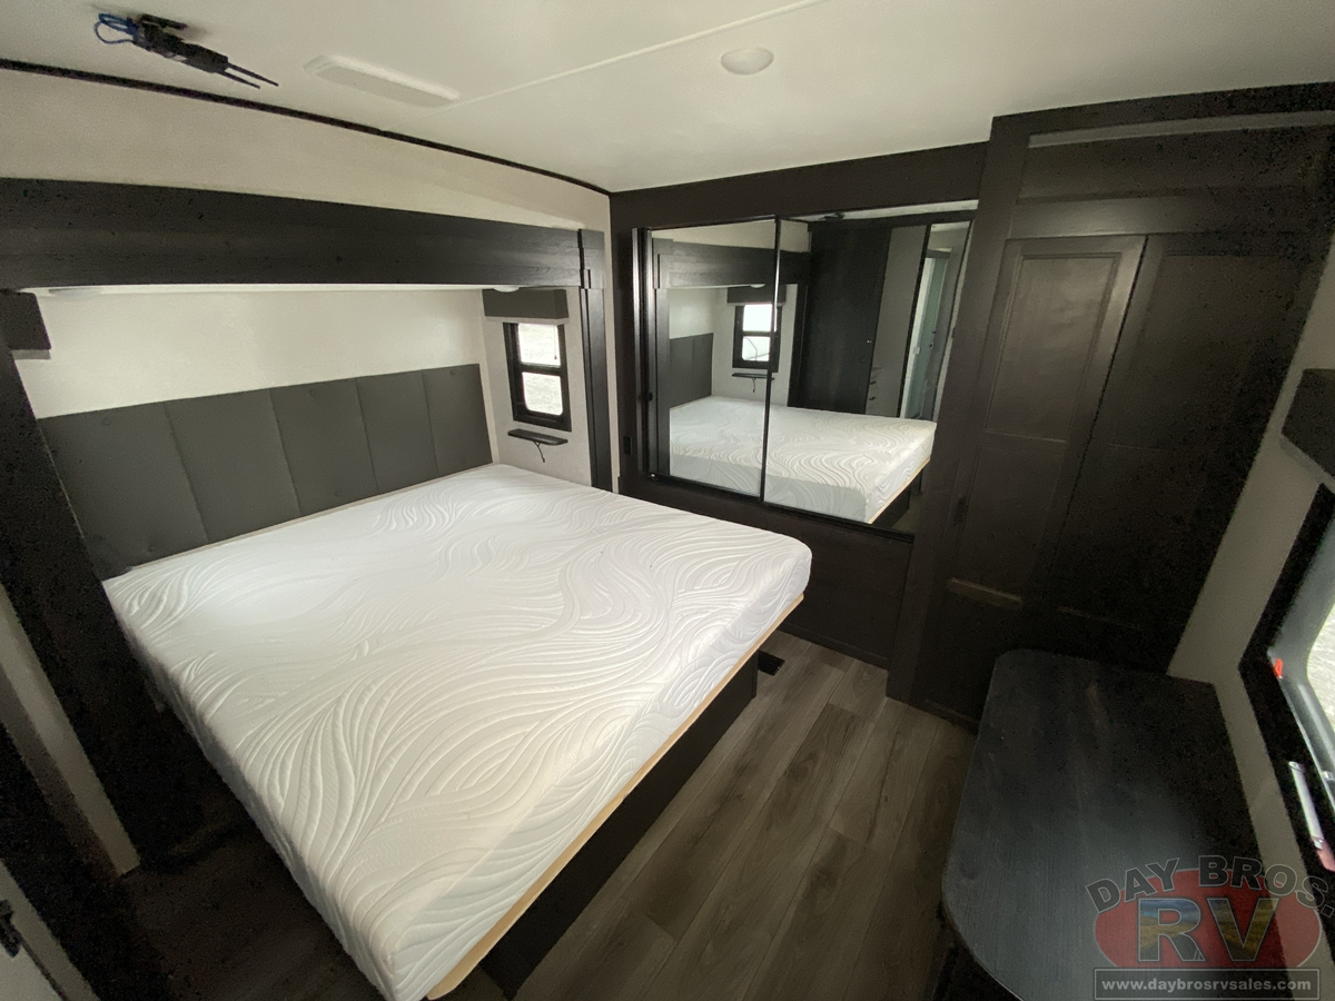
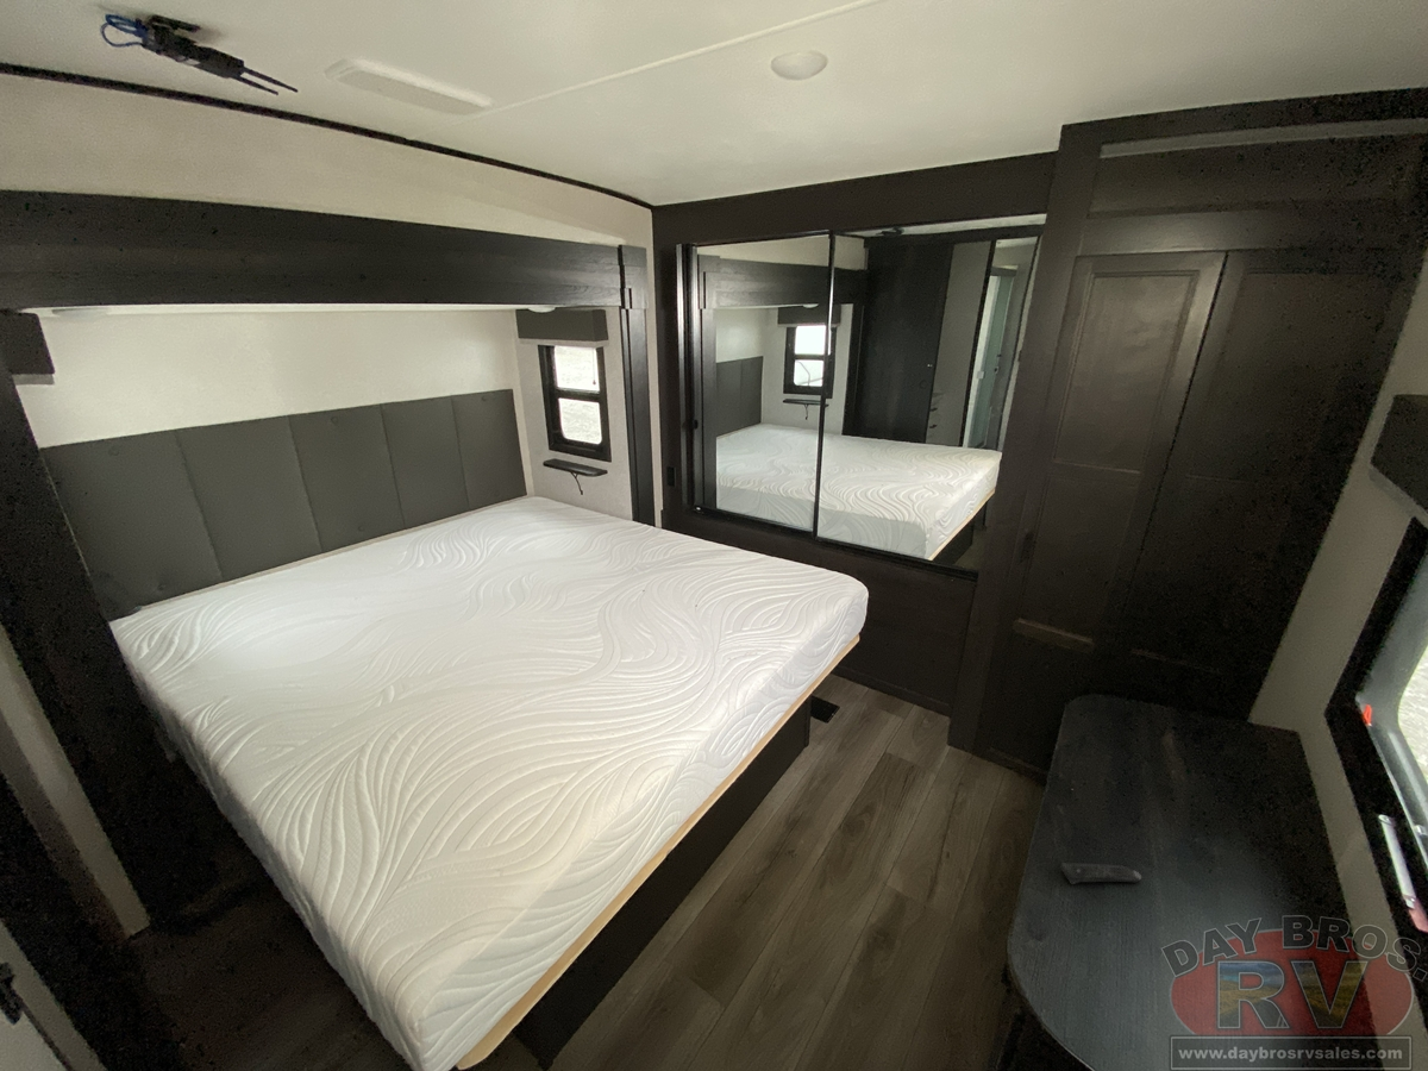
+ remote control (1102, 873)
